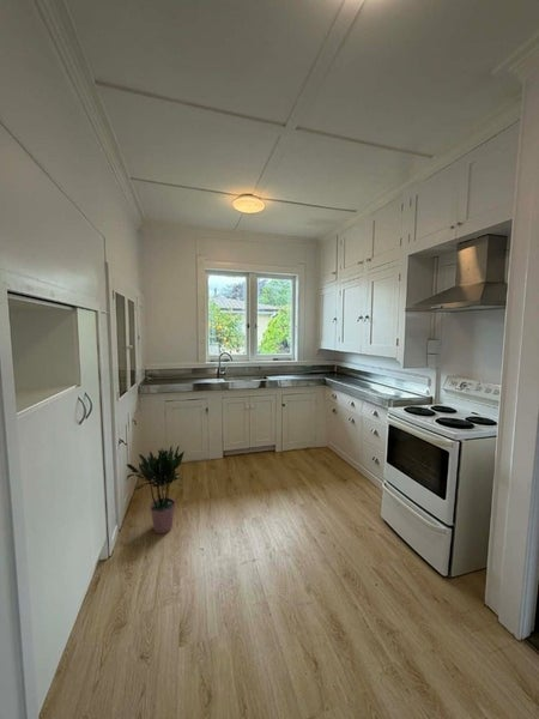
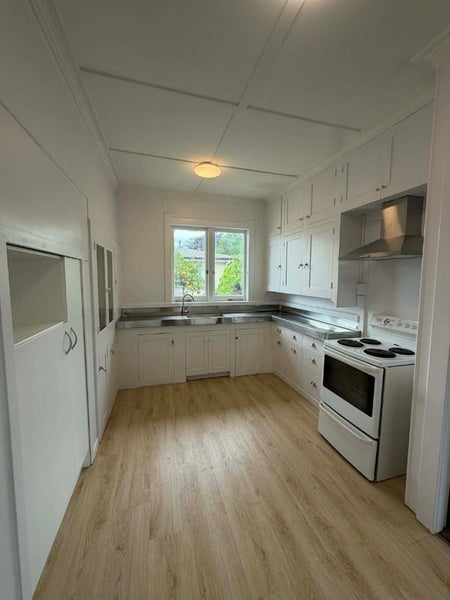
- potted plant (155, 487)
